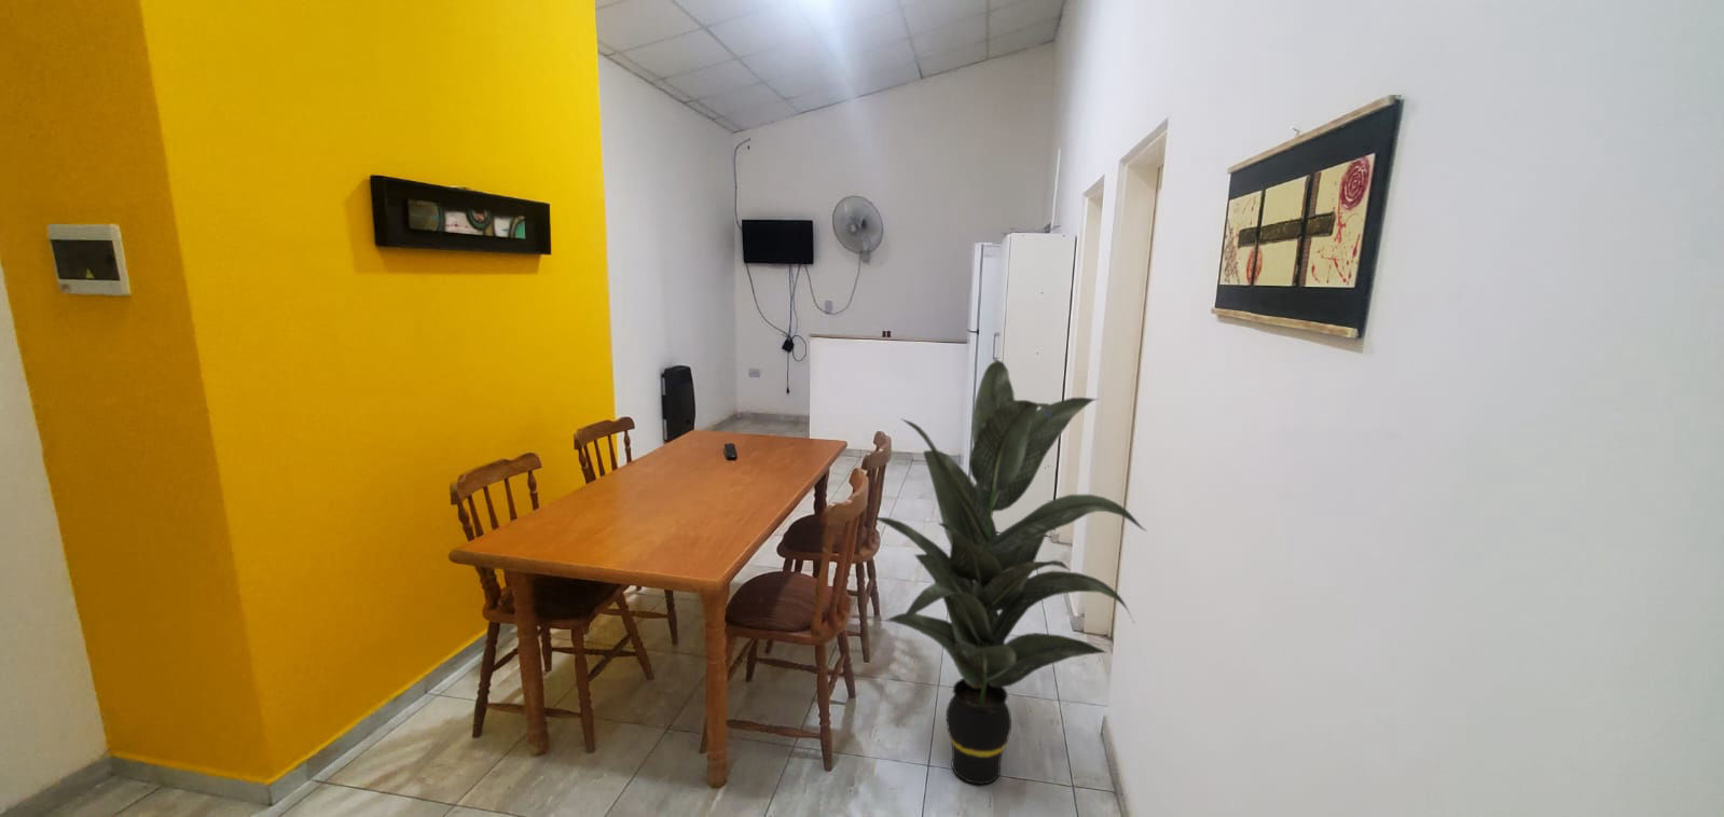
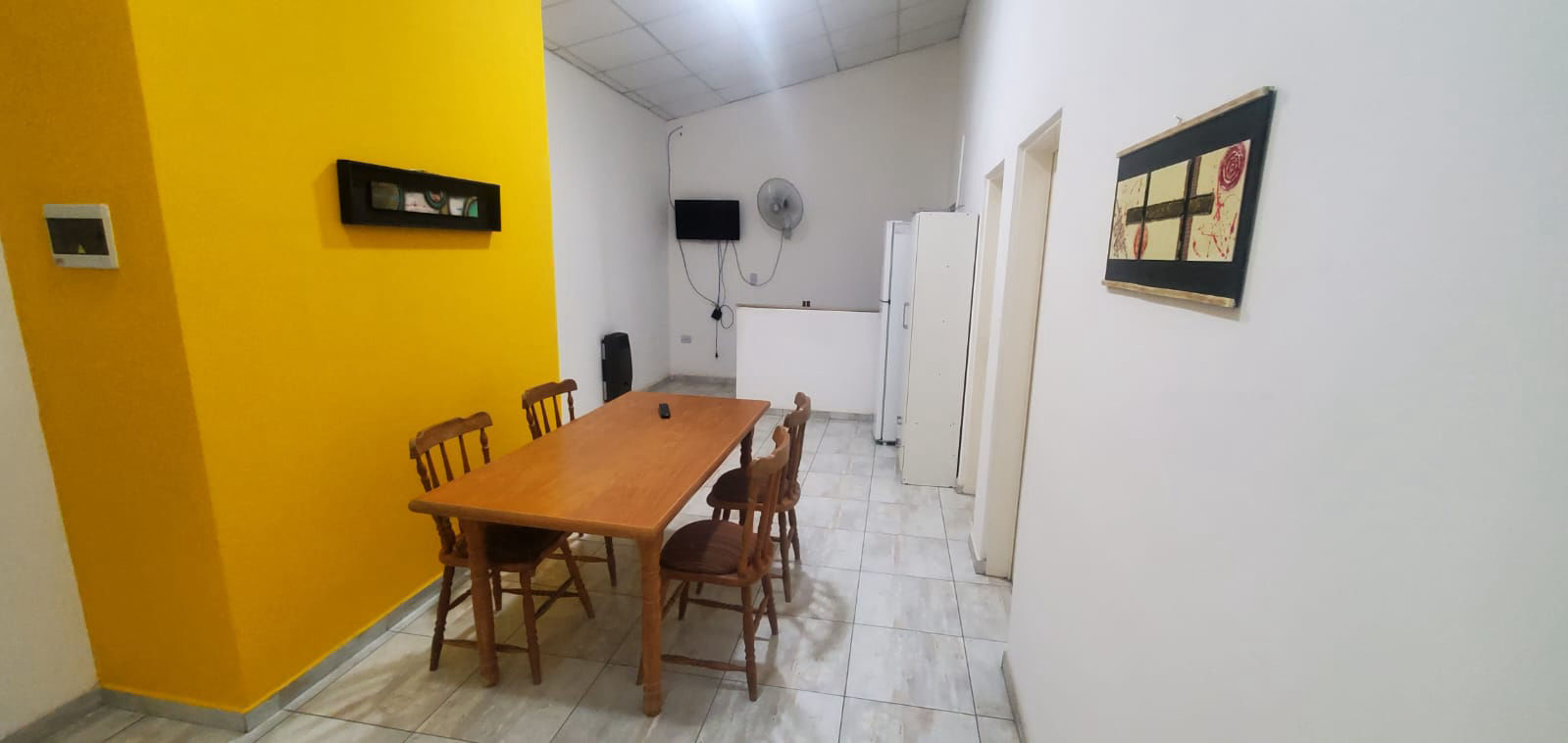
- indoor plant (996, 571)
